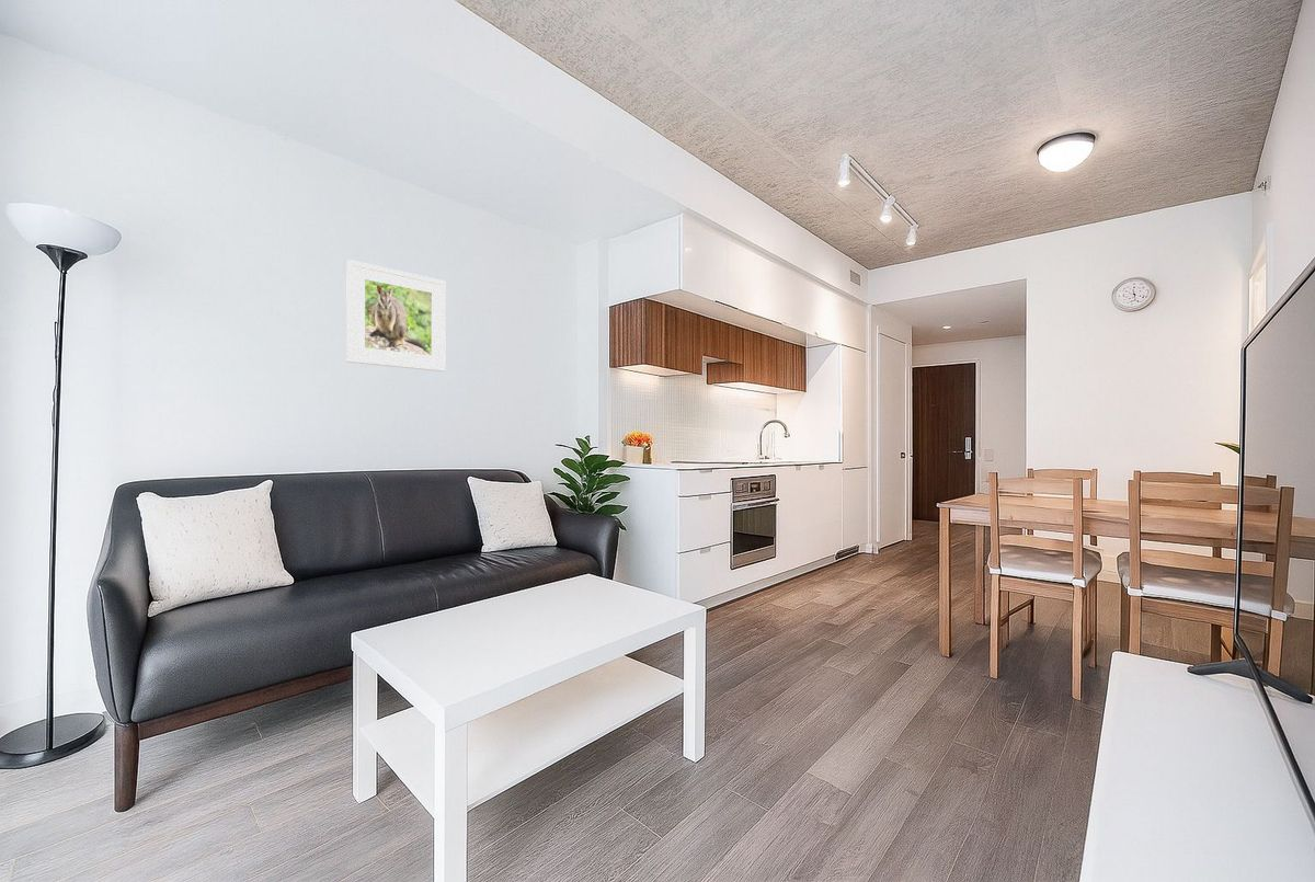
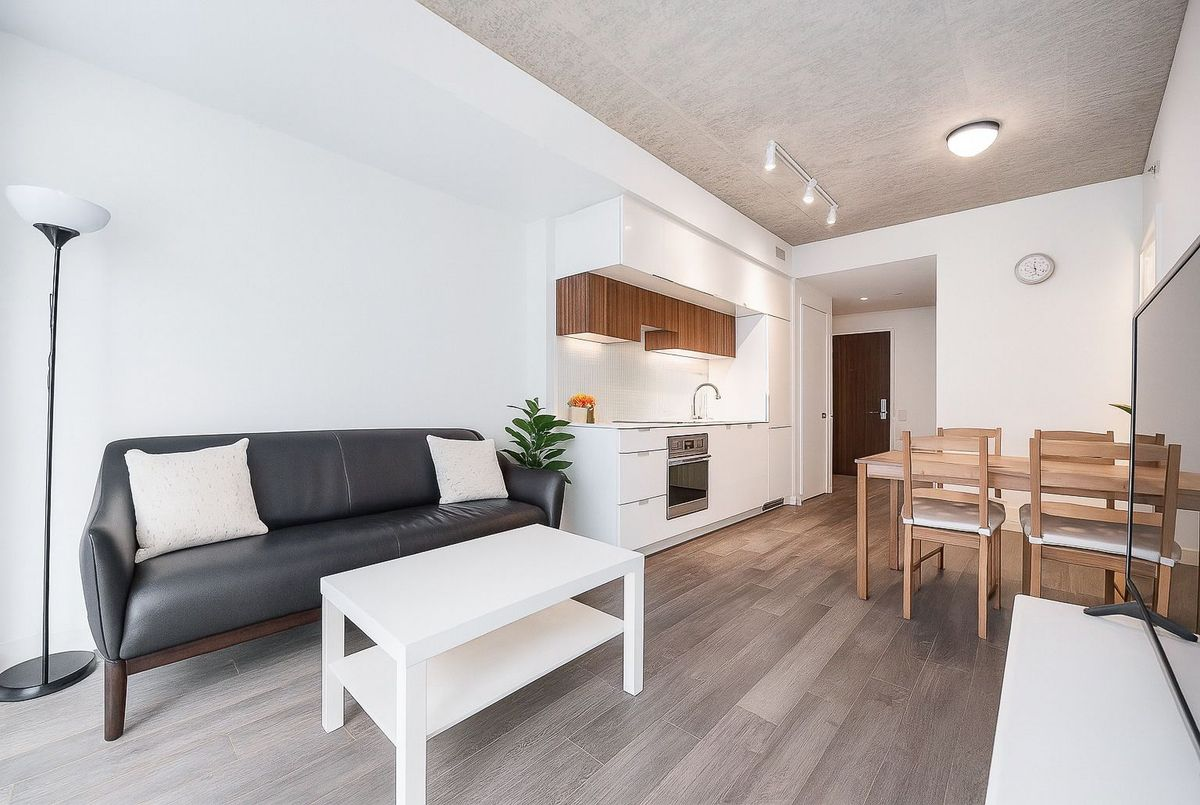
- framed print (399, 319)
